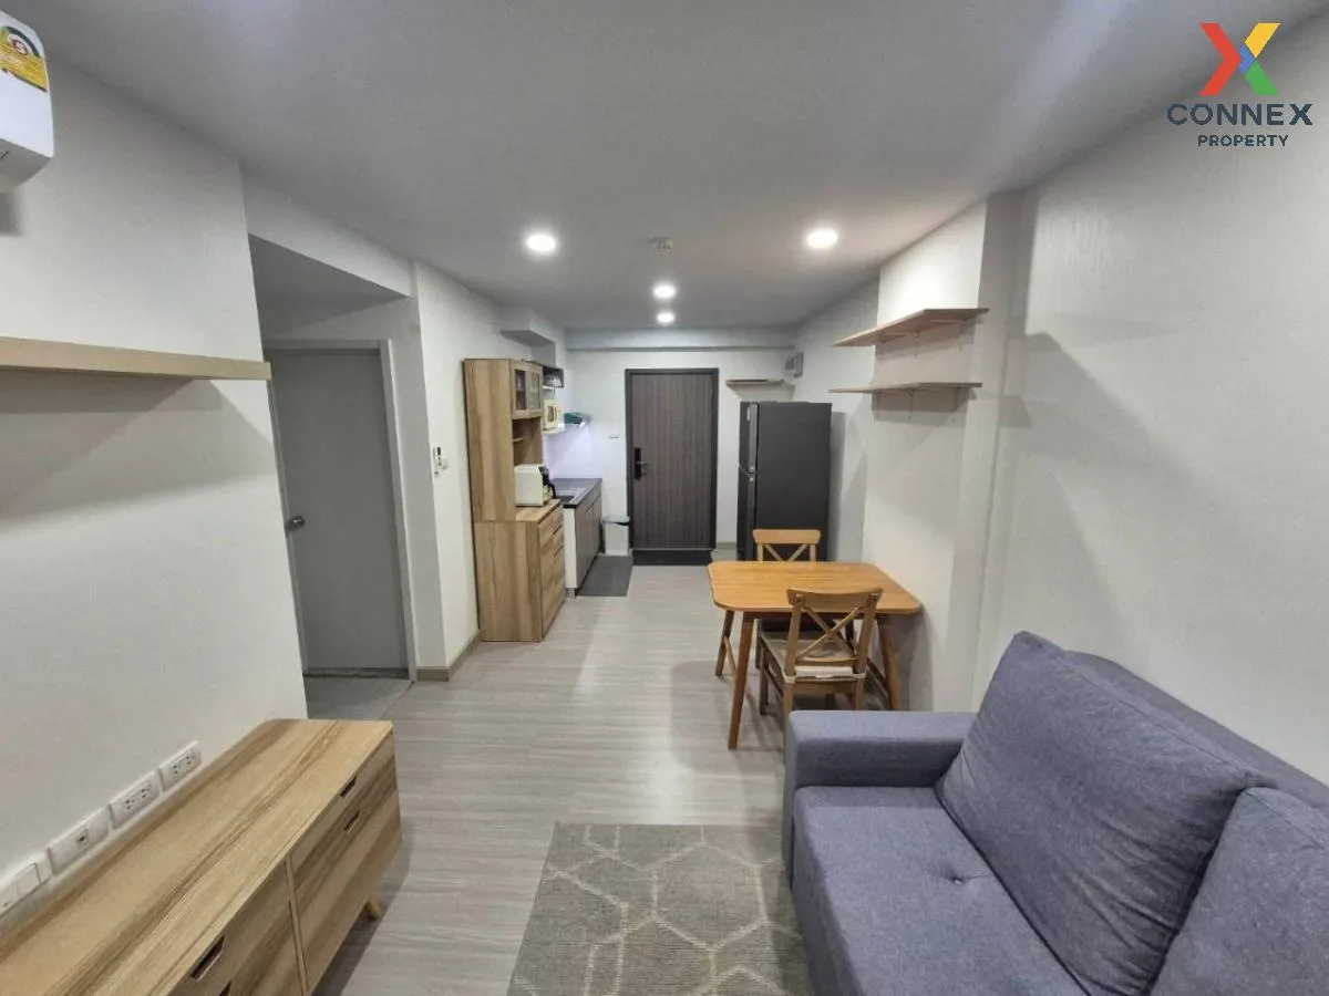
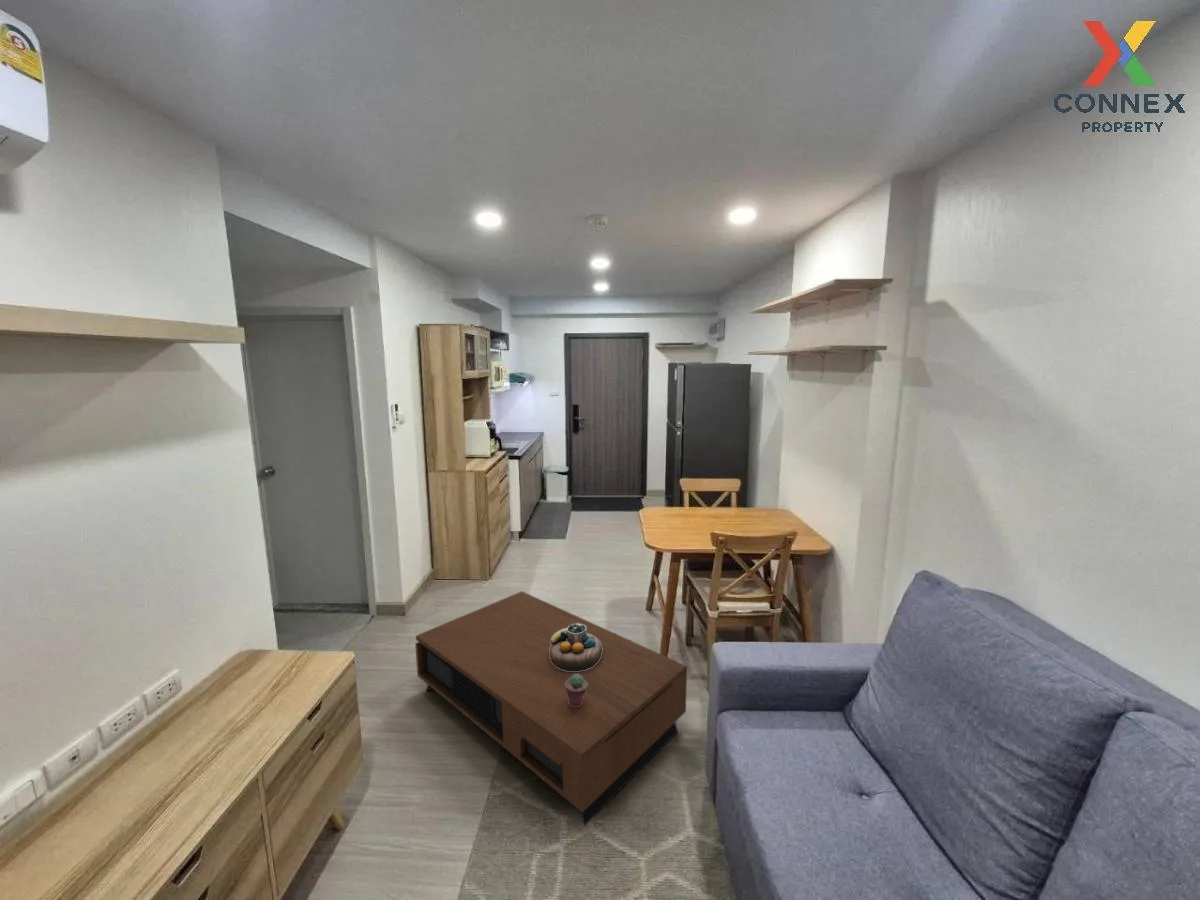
+ coffee table (544, 679)
+ decorative bowl (575, 640)
+ potted succulent (576, 688)
